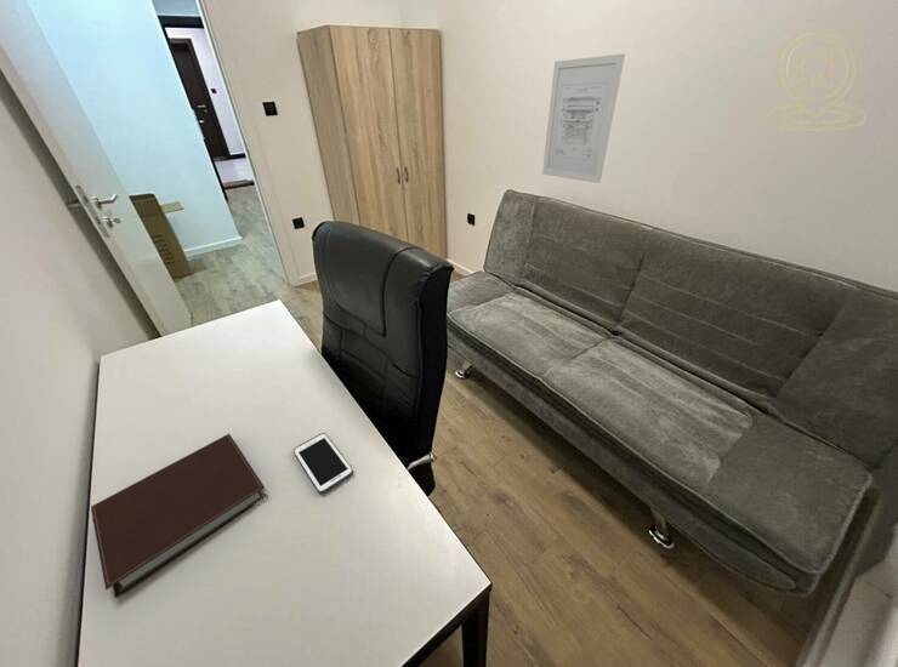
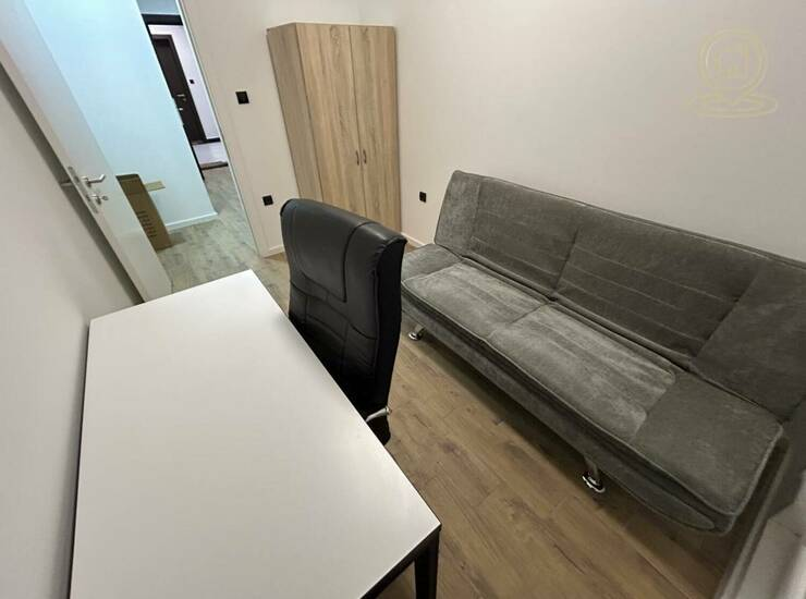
- cell phone (322, 461)
- notebook (182, 500)
- wall art (578, 122)
